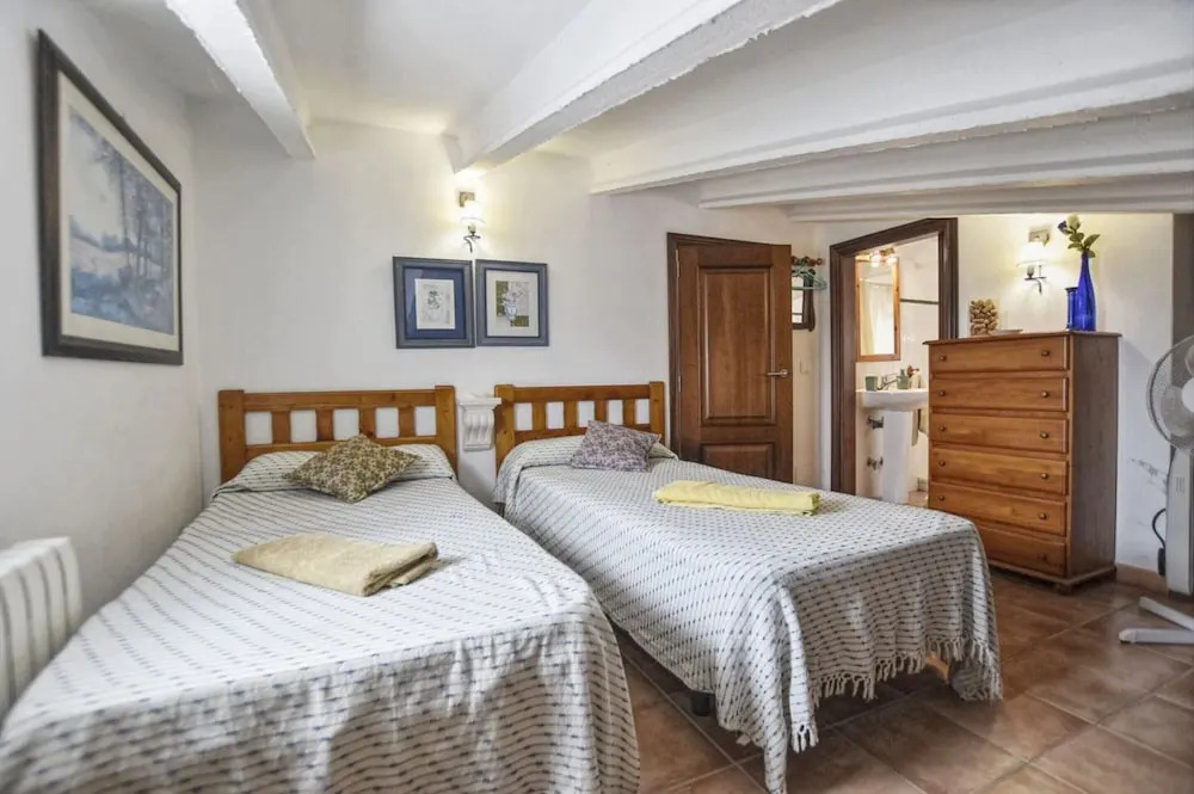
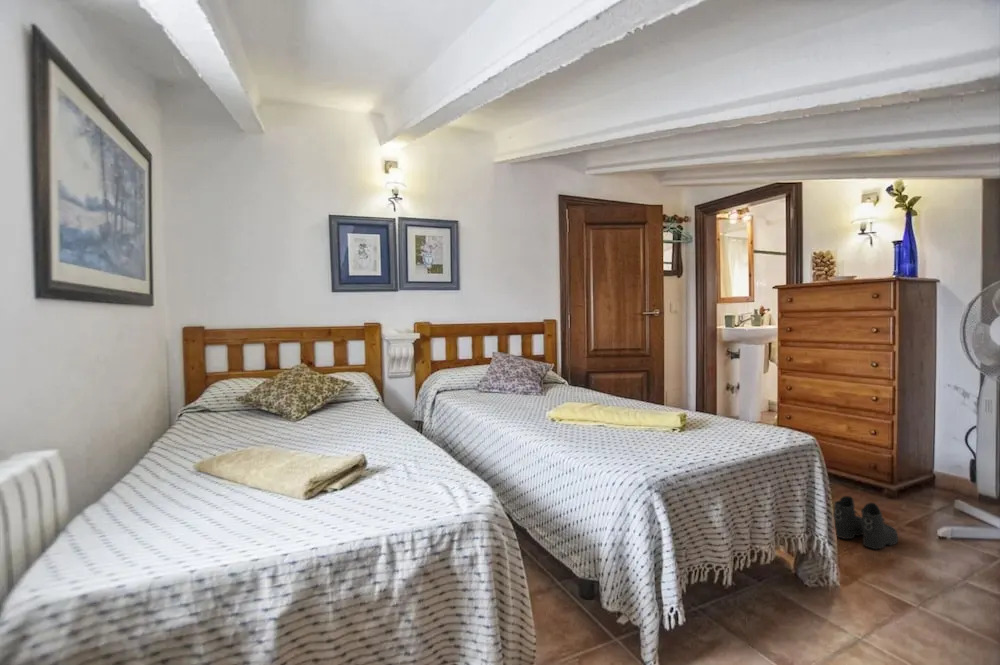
+ boots (864, 518)
